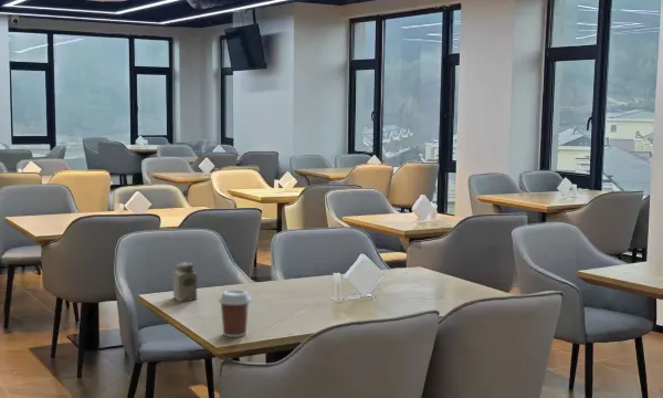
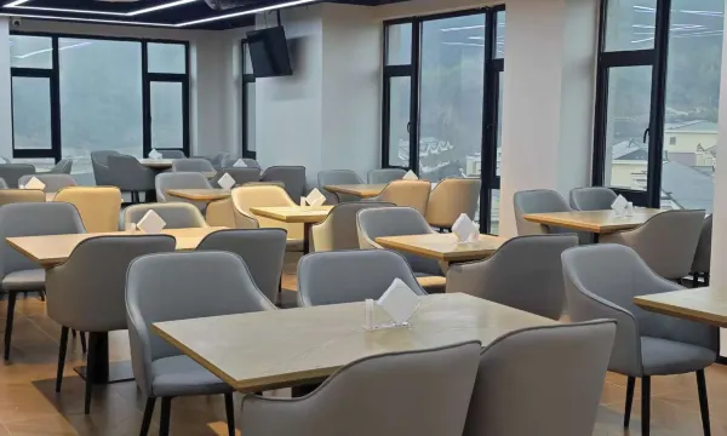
- salt shaker (185, 281)
- coffee cup (234, 313)
